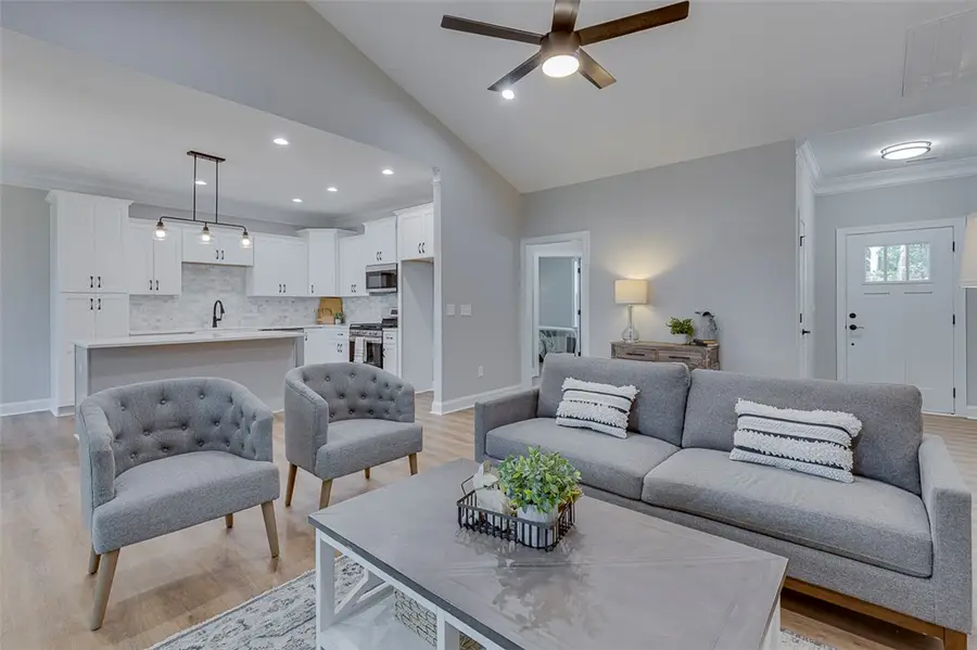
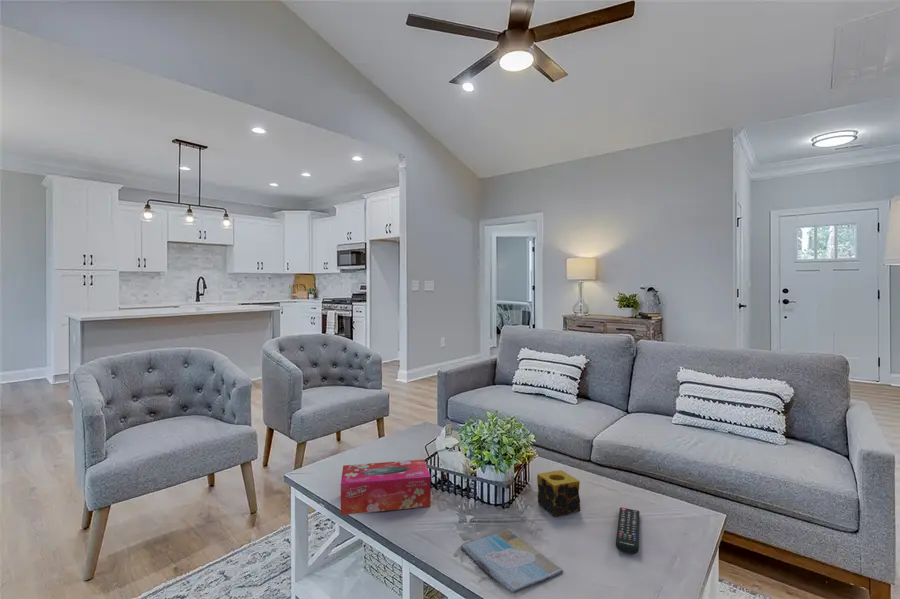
+ remote control (628, 528)
+ book (509, 556)
+ candle (558, 492)
+ tissue box (385, 485)
